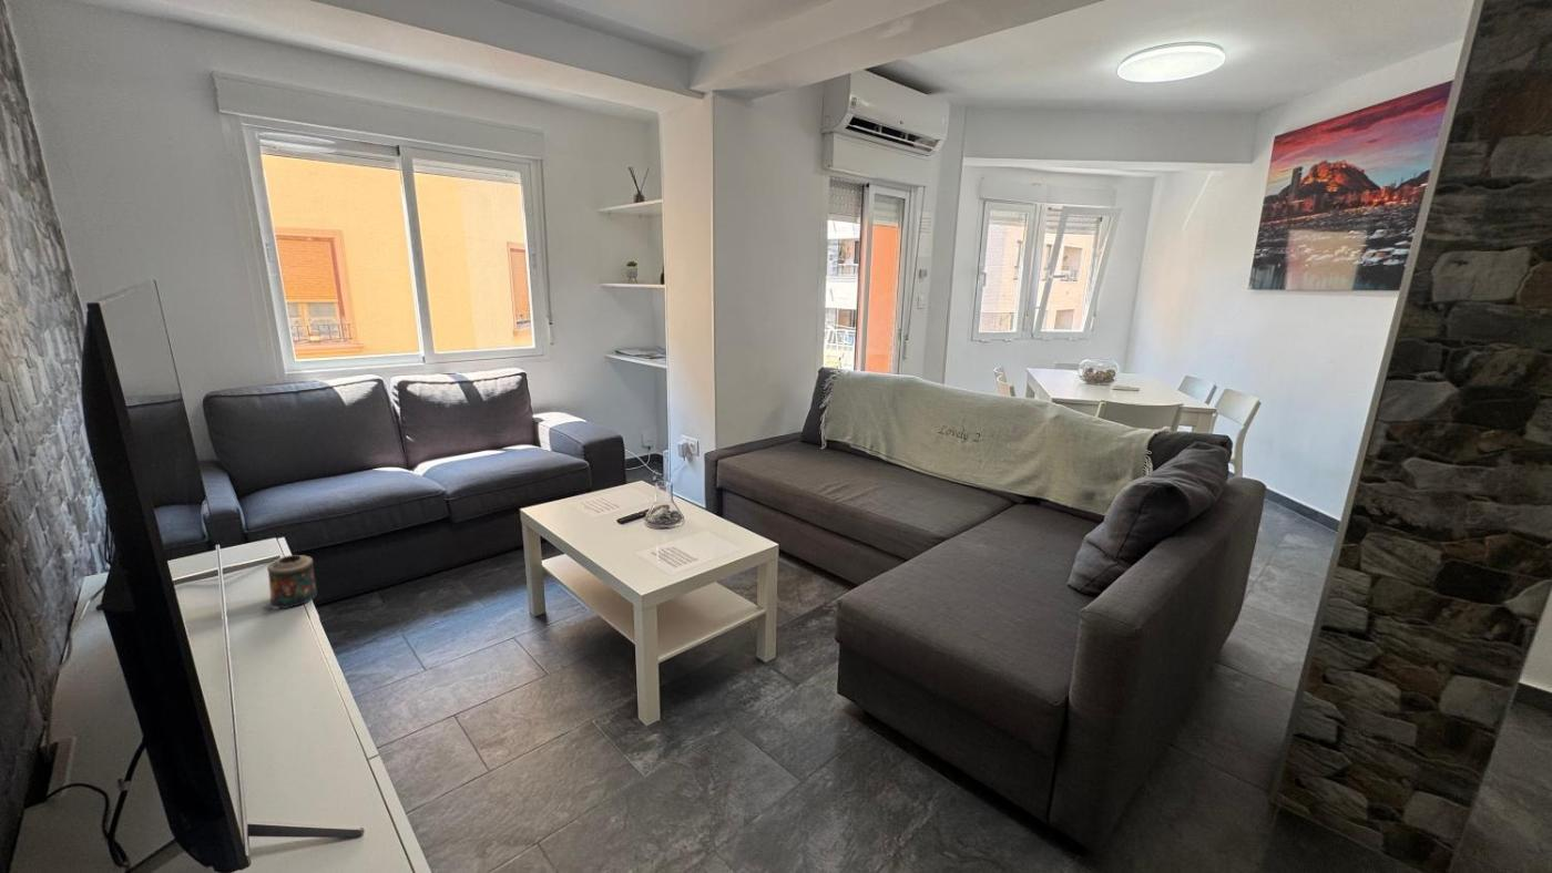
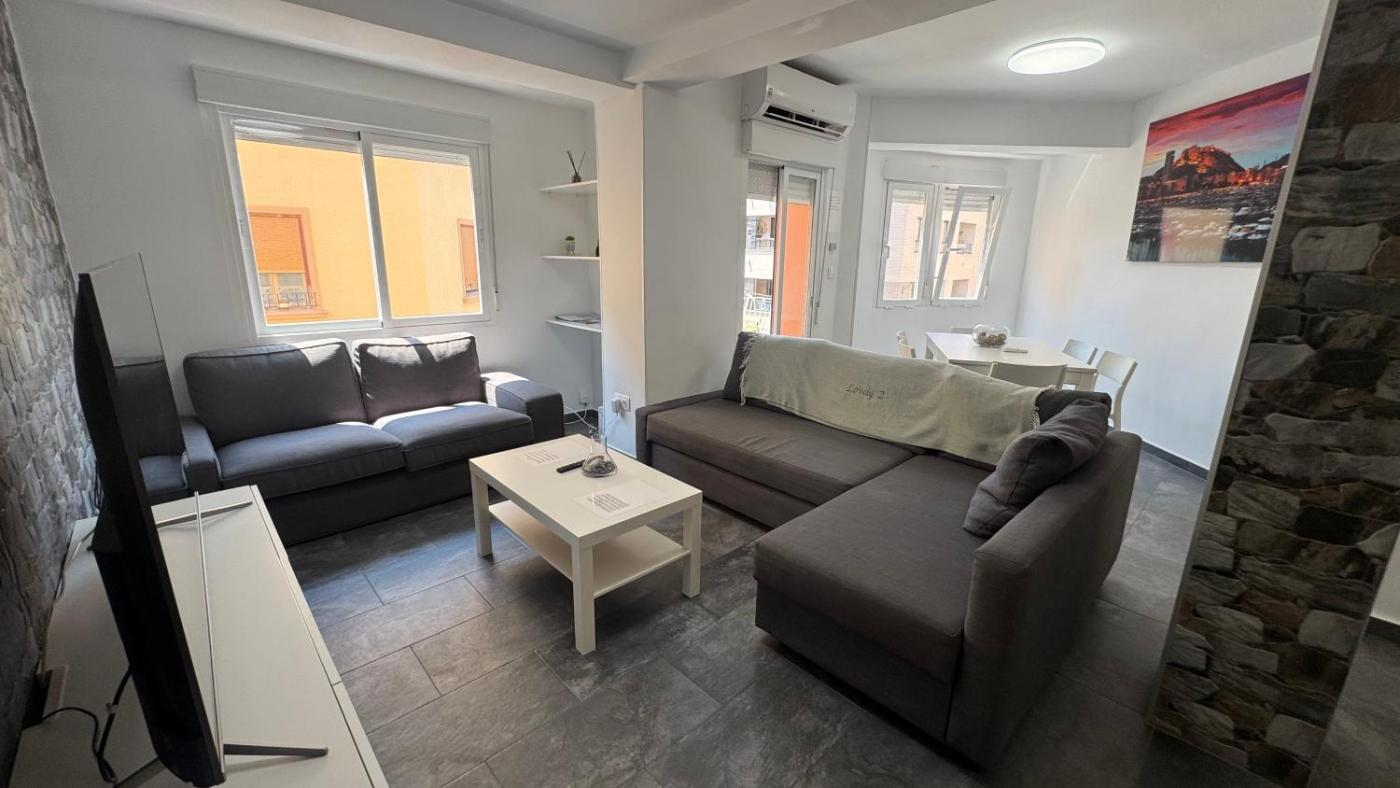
- candle (285, 579)
